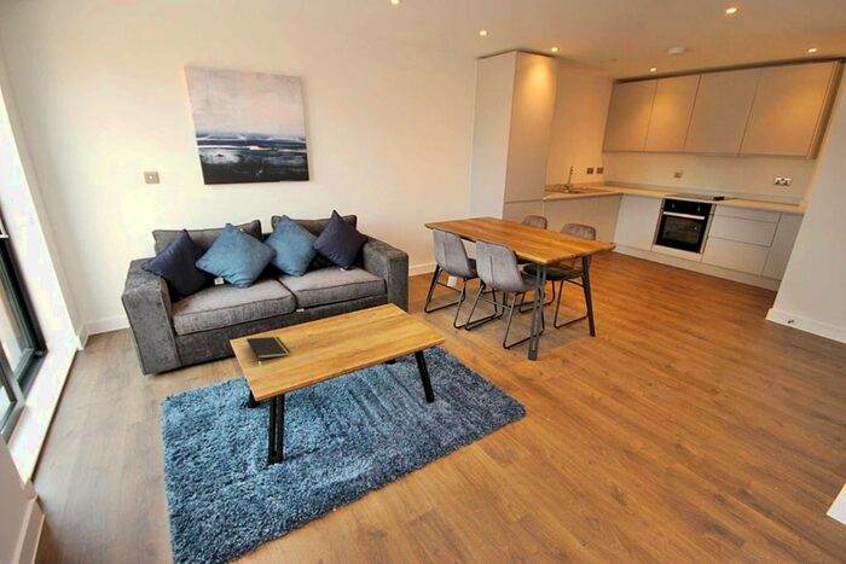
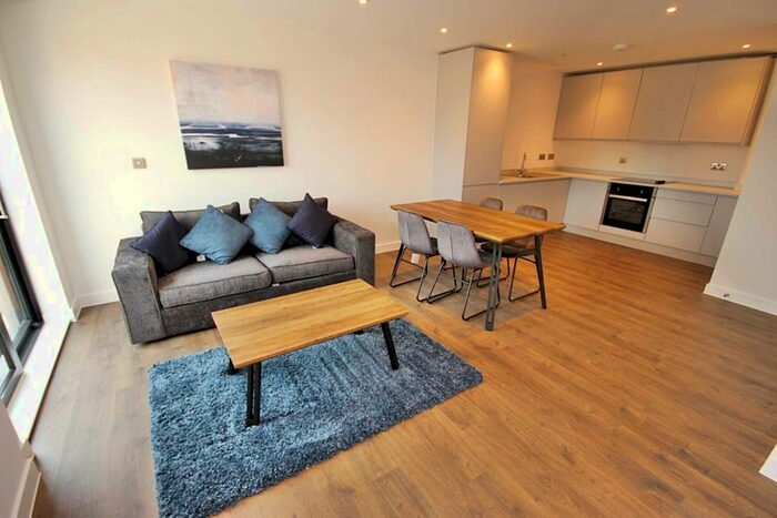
- notepad (268, 347)
